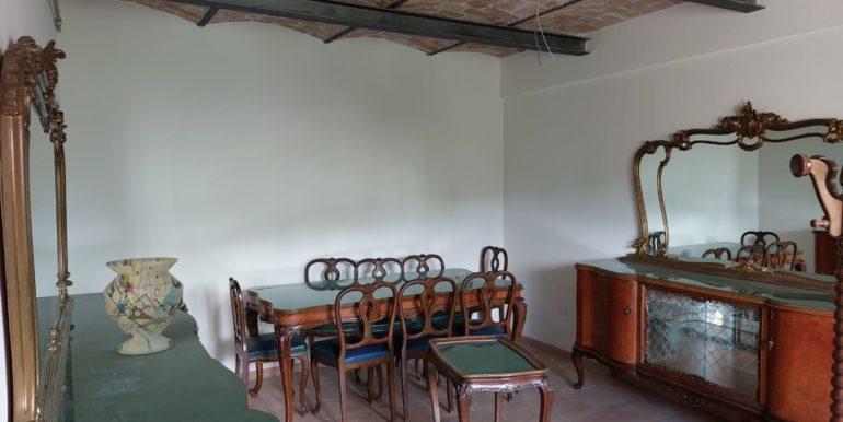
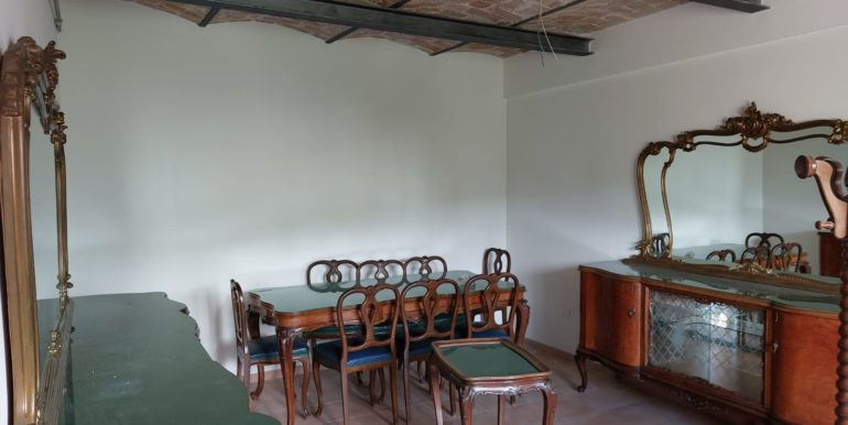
- decorative vase (145, 304)
